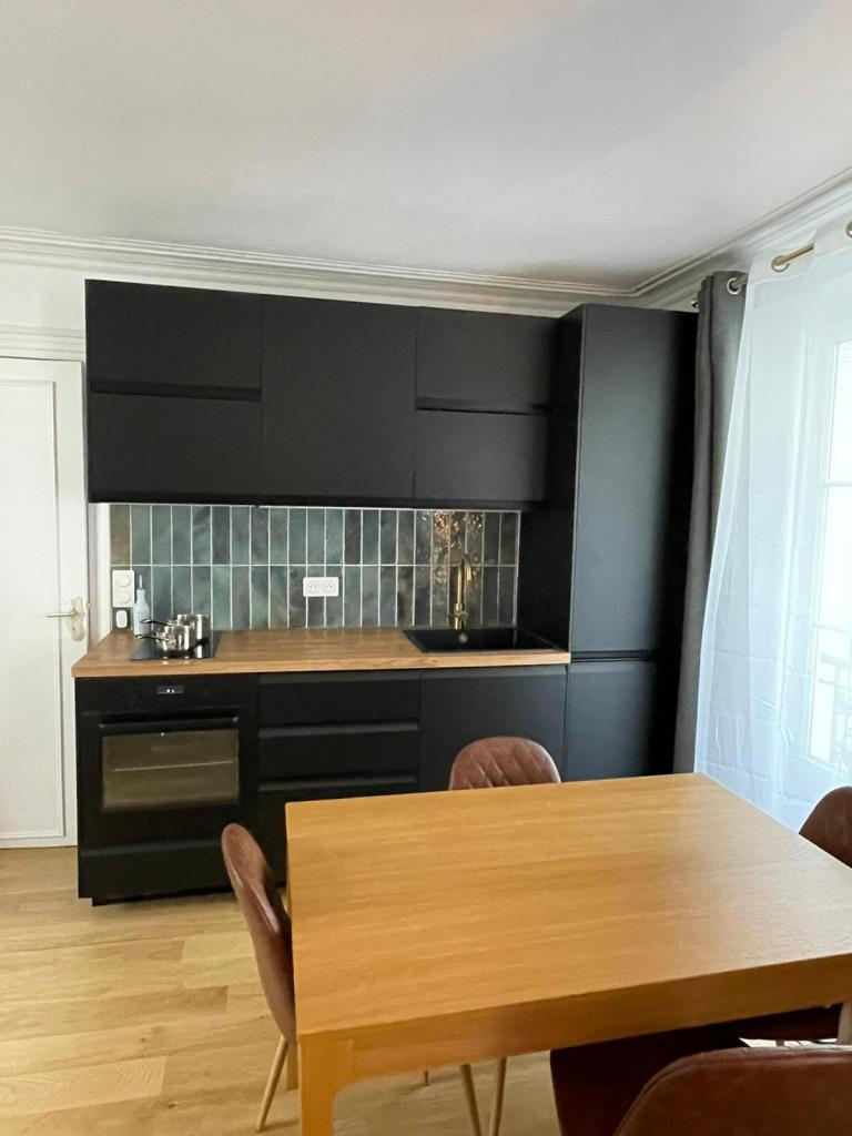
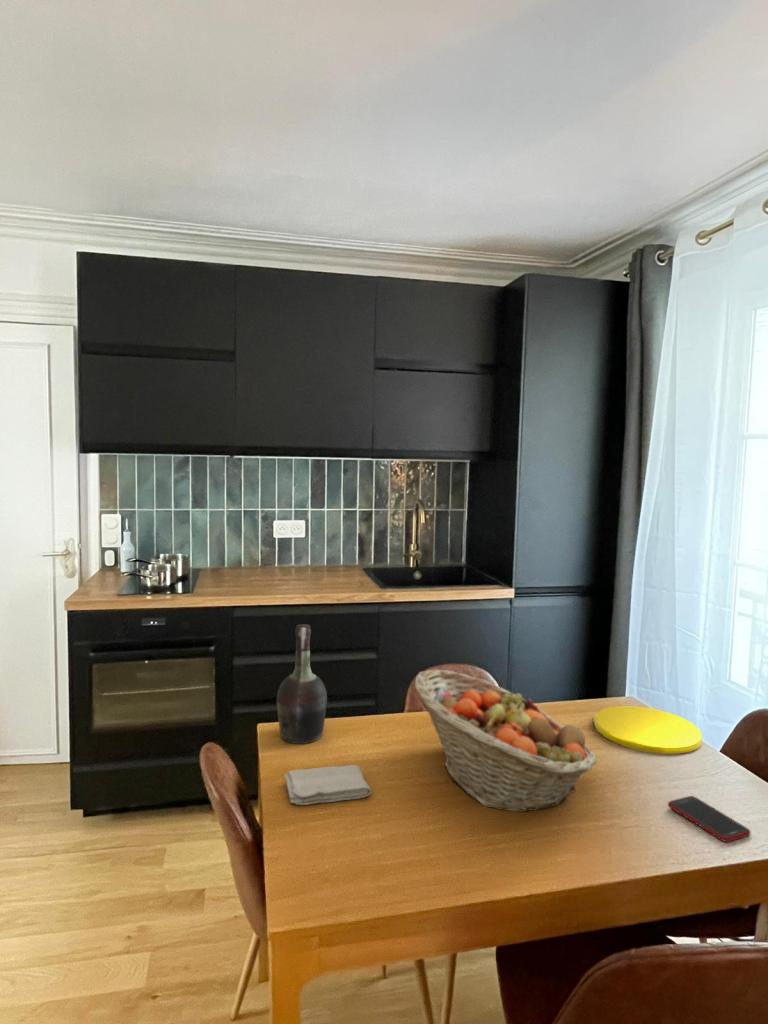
+ cell phone (707, 818)
+ washcloth (326, 782)
+ plate (646, 727)
+ cognac bottle (302, 680)
+ fruit basket (499, 730)
